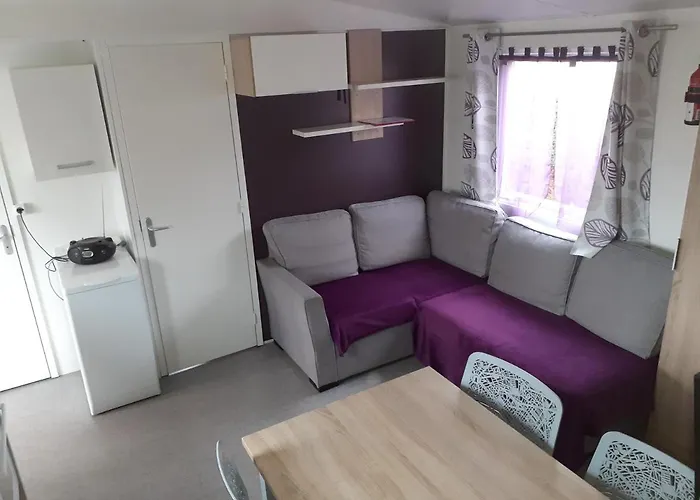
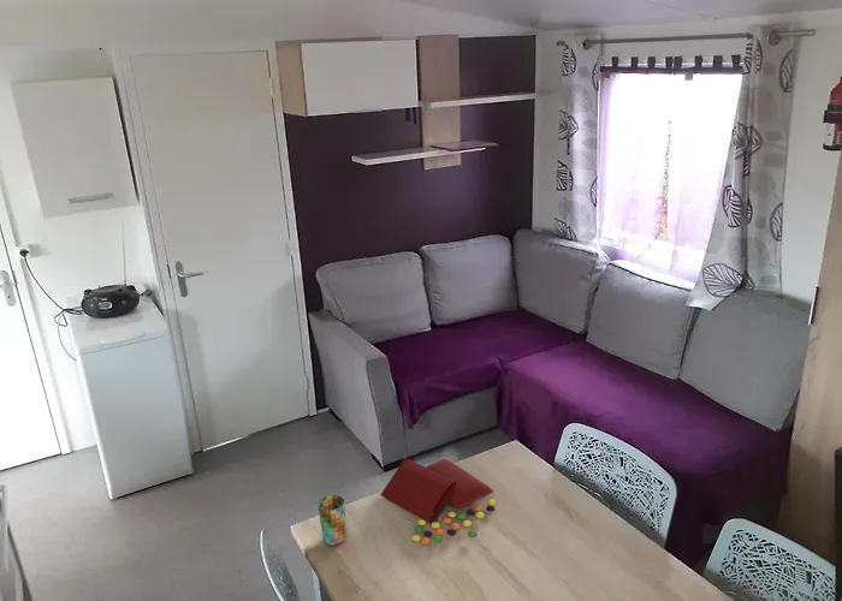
+ candy bag (439, 493)
+ cup (332, 520)
